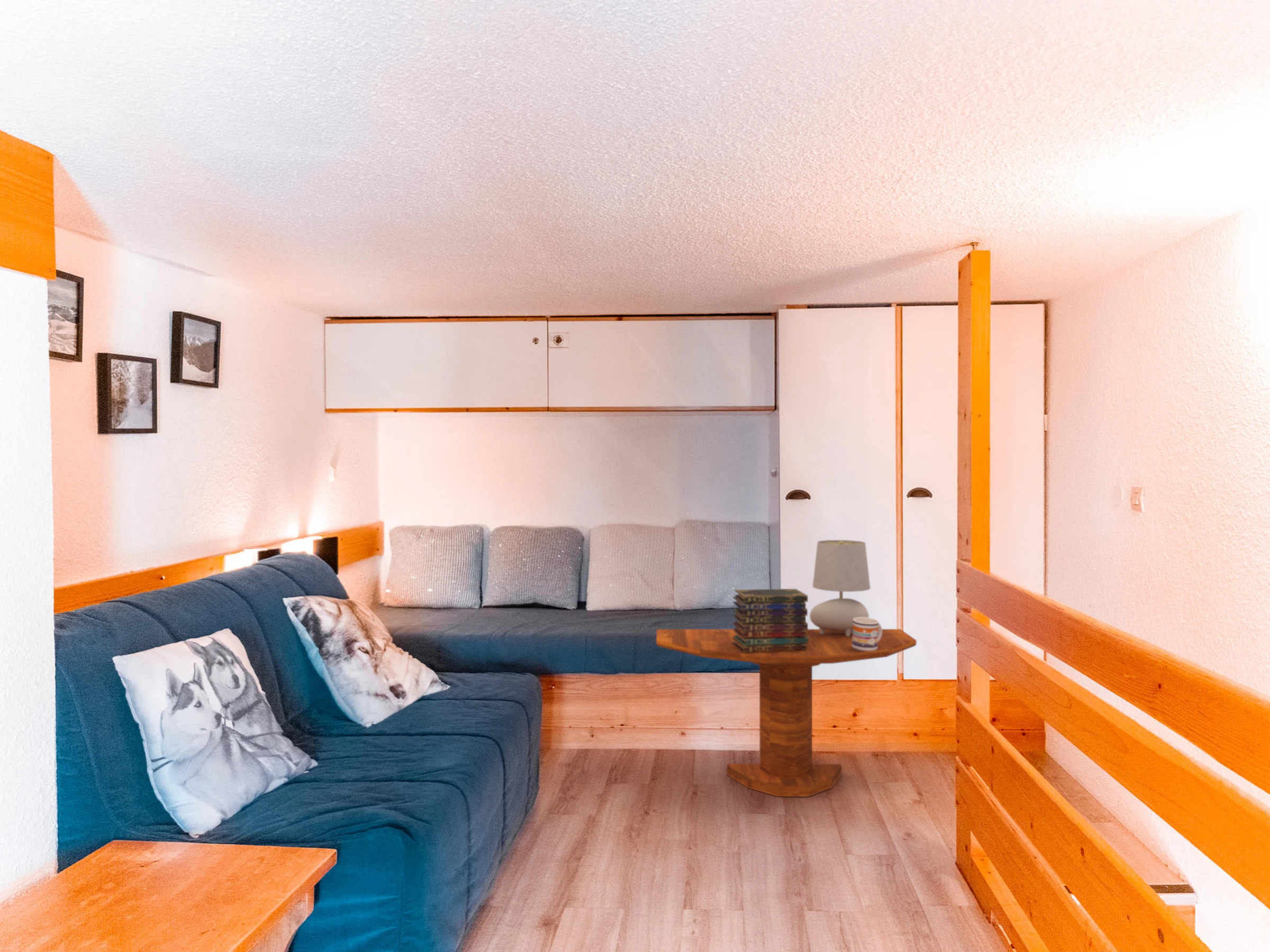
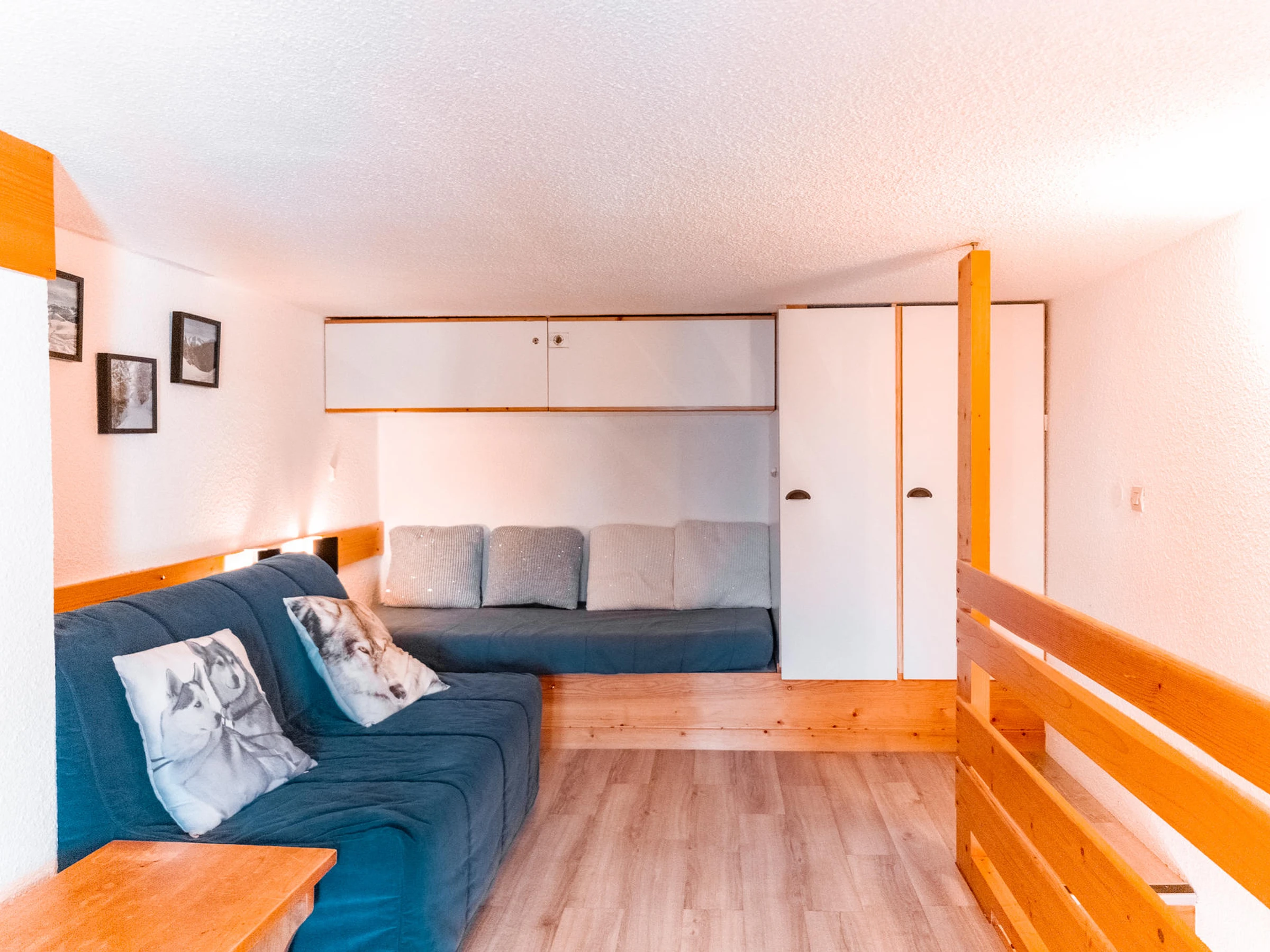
- mug (867, 634)
- book stack (769, 619)
- side table (788, 713)
- table lamp (840, 587)
